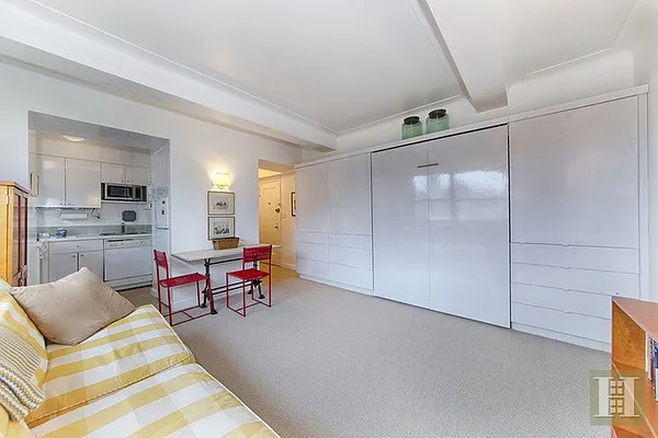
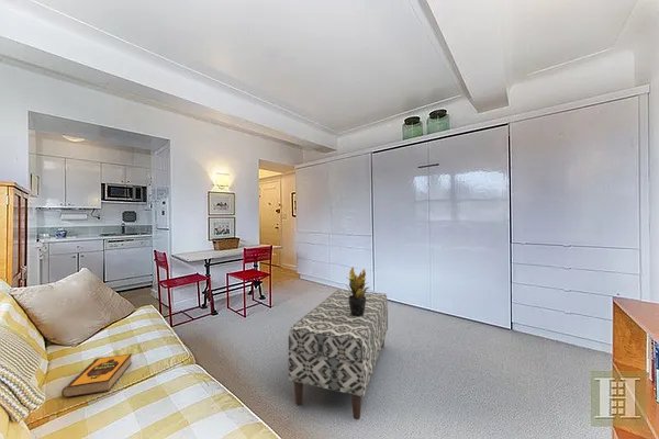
+ potted plant (357, 290)
+ hardback book (100, 373)
+ bench (347, 338)
